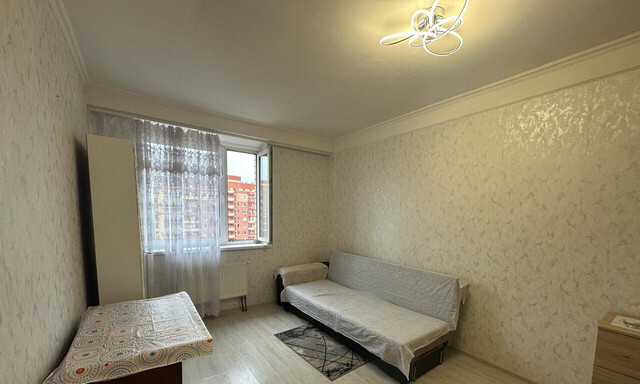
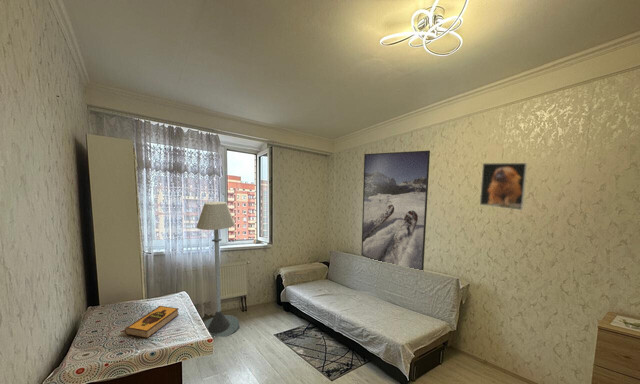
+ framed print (390, 210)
+ hardback book (153, 320)
+ floor lamp (217, 267)
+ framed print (502, 185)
